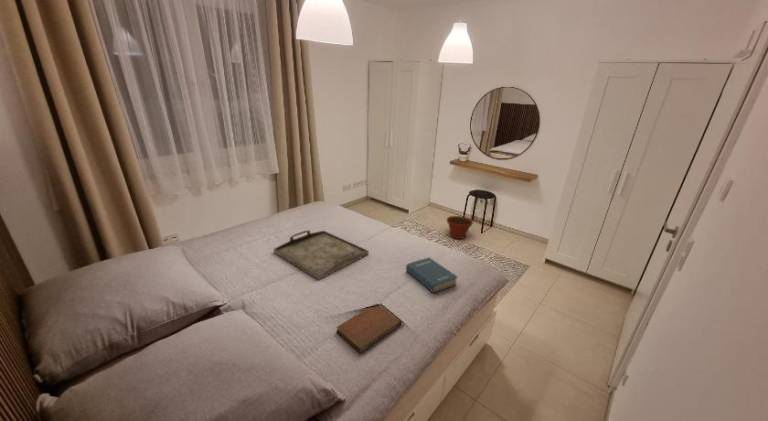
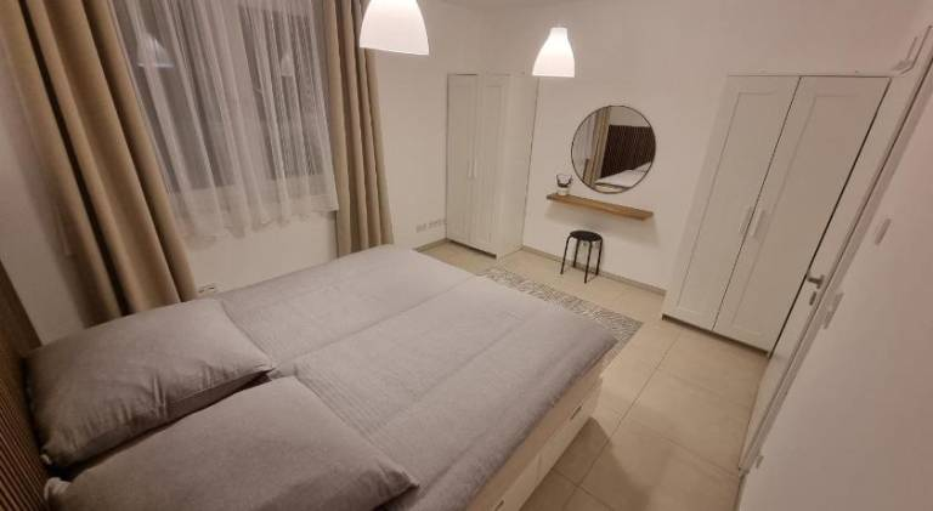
- notebook (369, 325)
- serving tray (321, 248)
- plant pot (458, 228)
- hardback book (430, 274)
